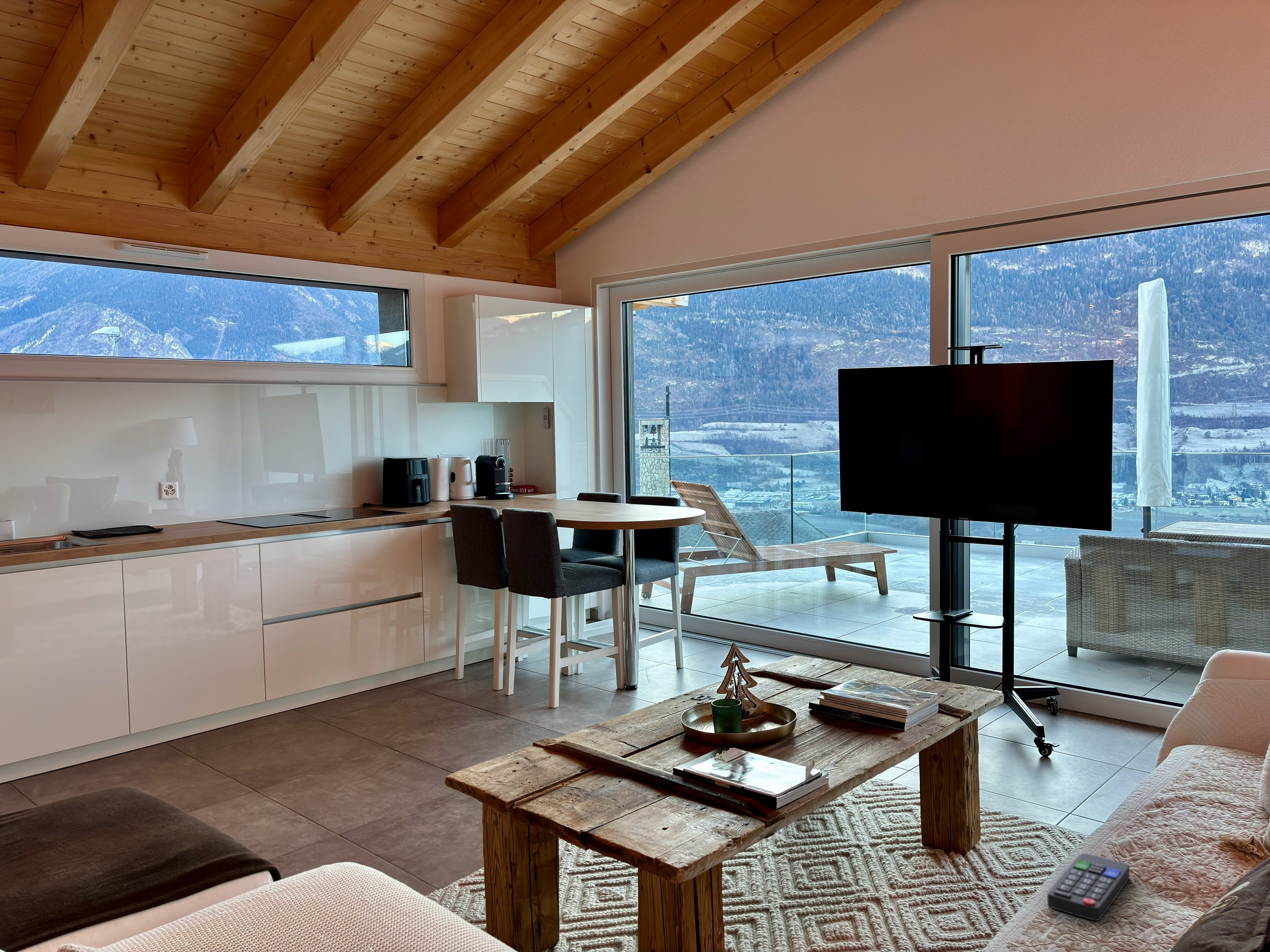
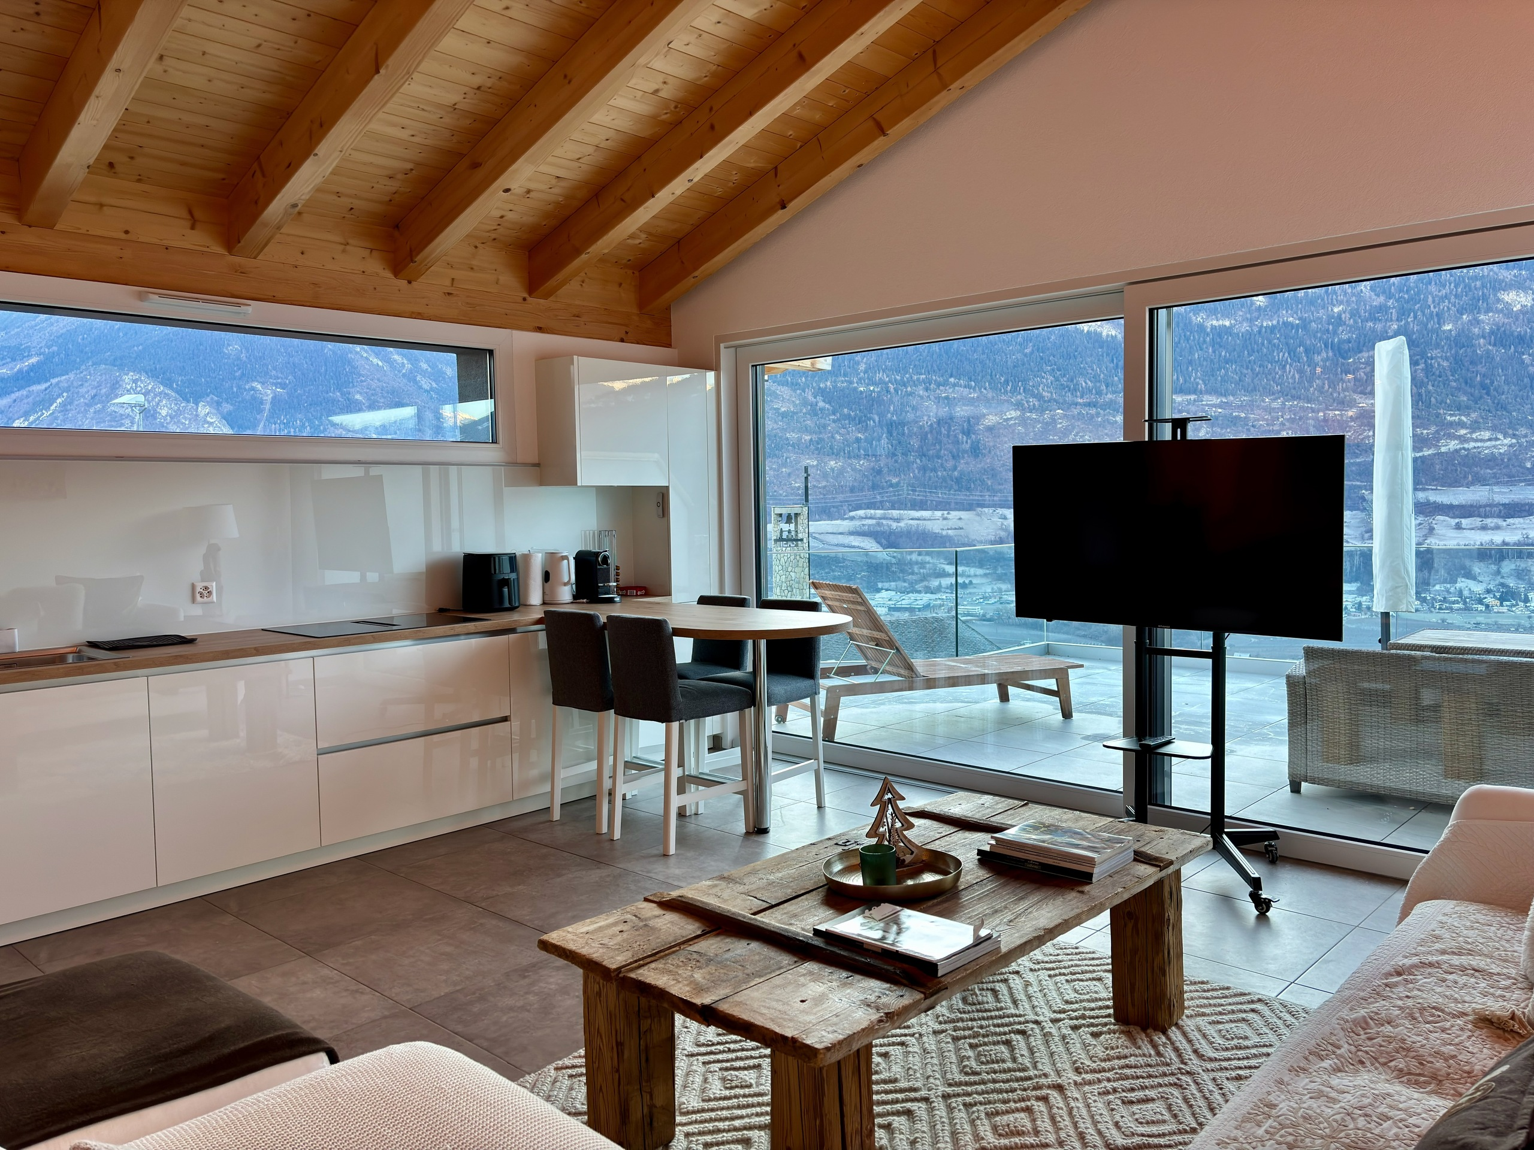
- remote control (1089, 884)
